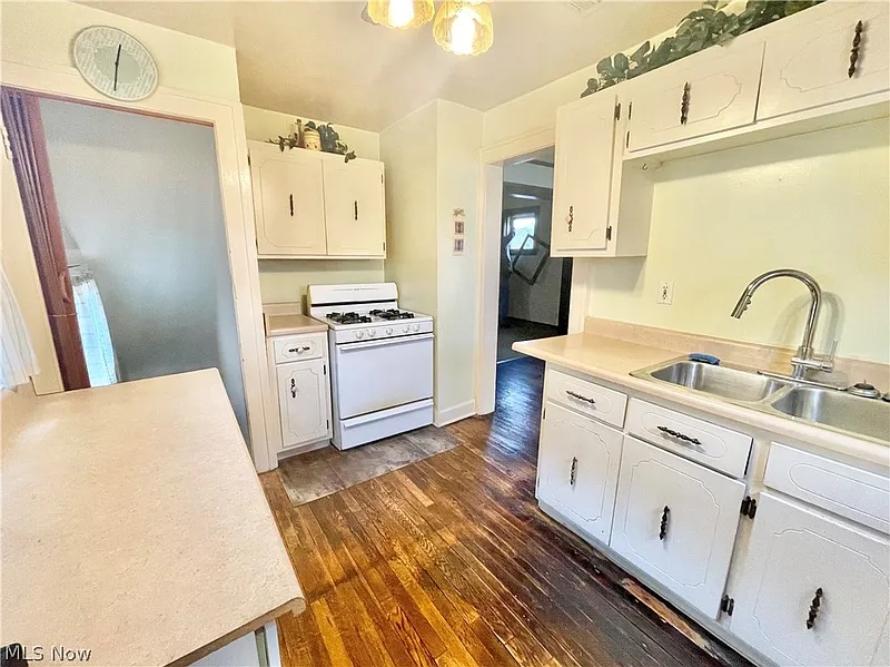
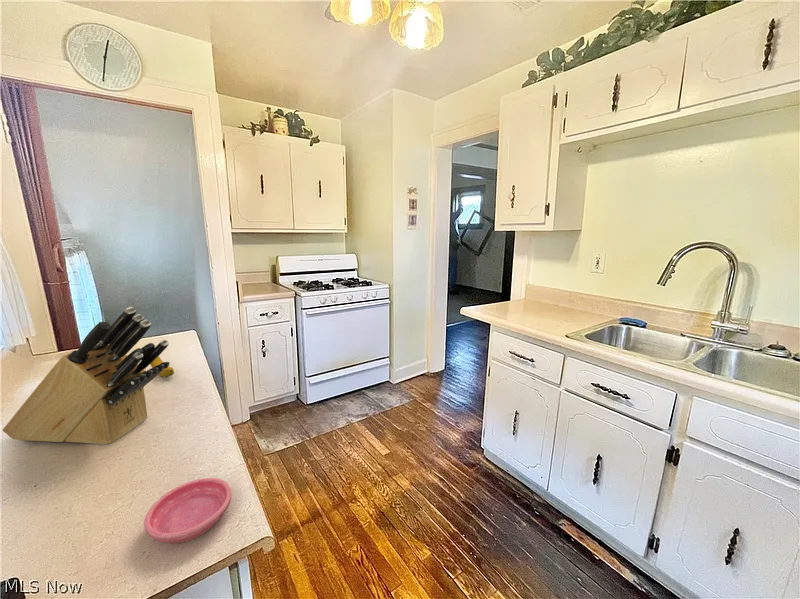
+ knife block (87, 372)
+ saucer (191, 511)
+ banana (160, 363)
